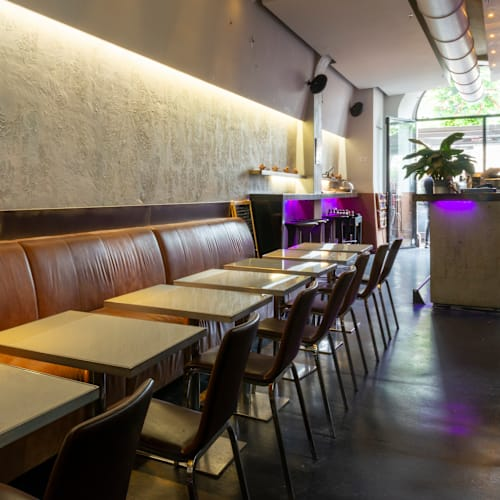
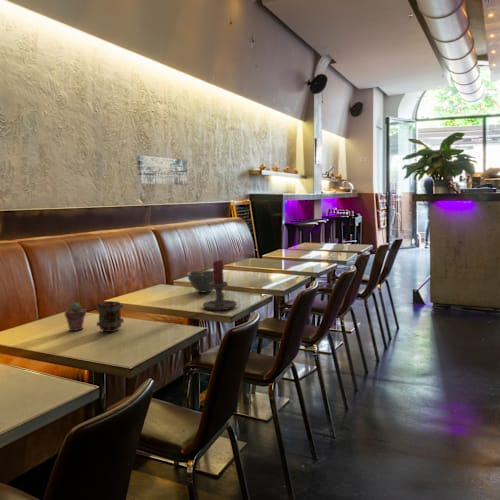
+ potted succulent (75, 315)
+ candle holder (219, 282)
+ bowl (204, 282)
+ wall art (163, 171)
+ mug (108, 317)
